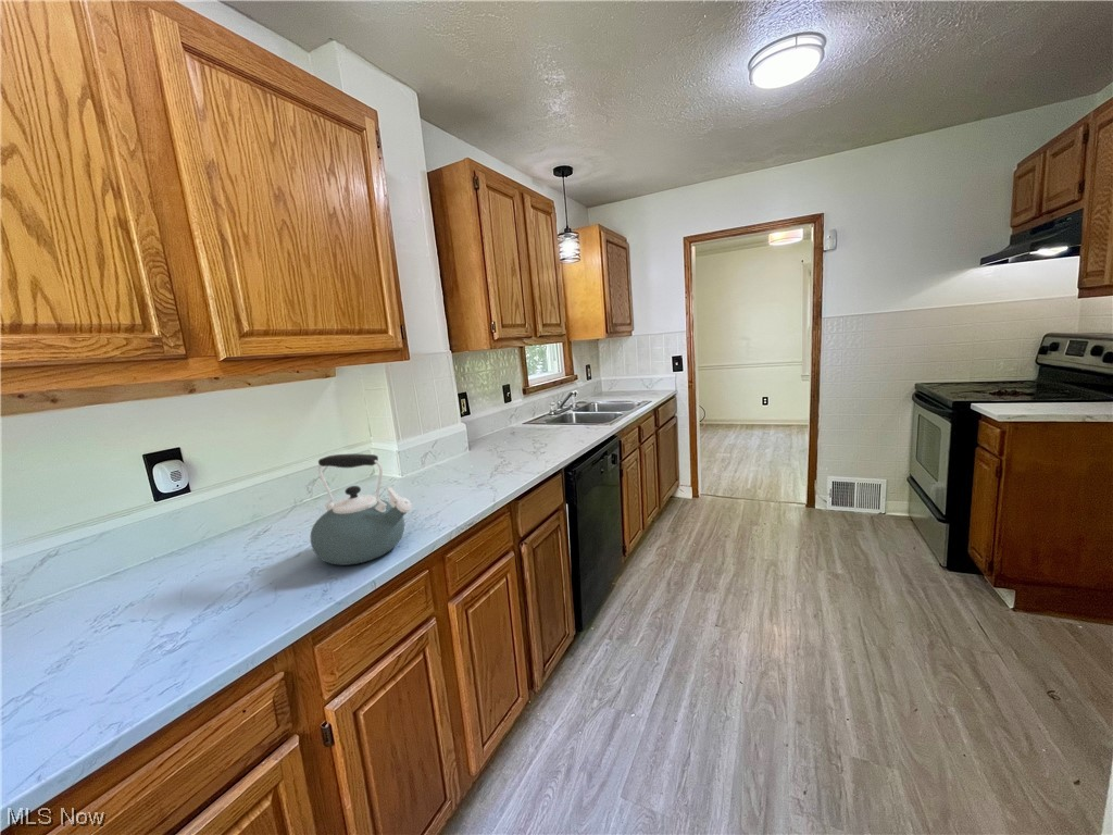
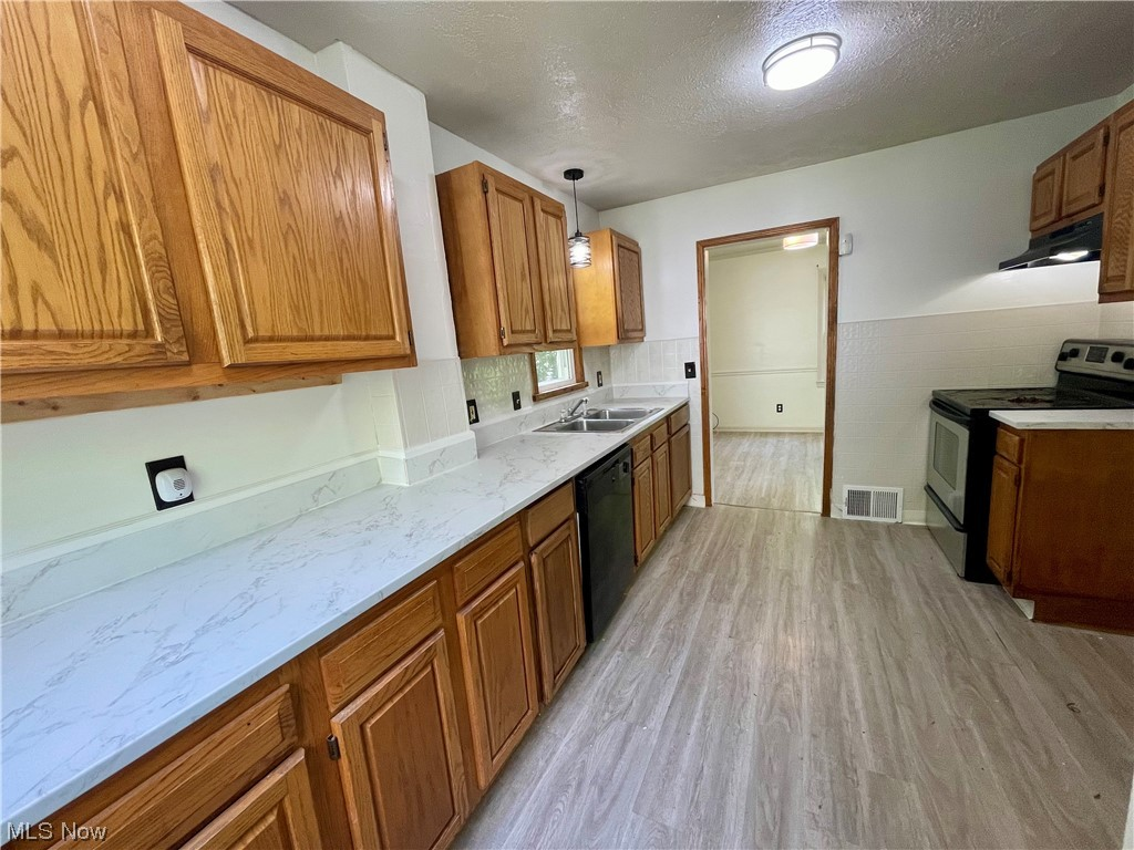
- kettle (362, 503)
